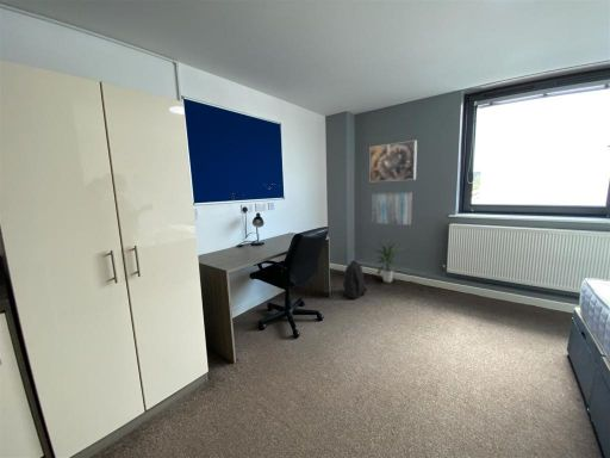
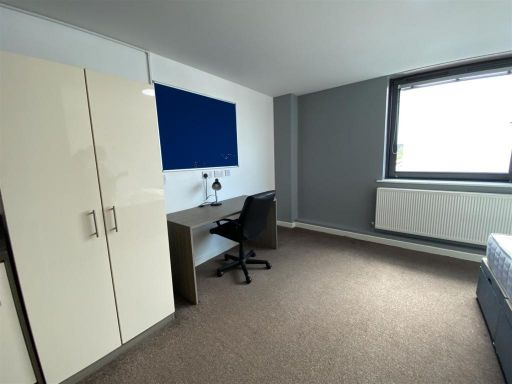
- wall art (390, 208)
- indoor plant (386, 260)
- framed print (391, 162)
- backpack (354, 278)
